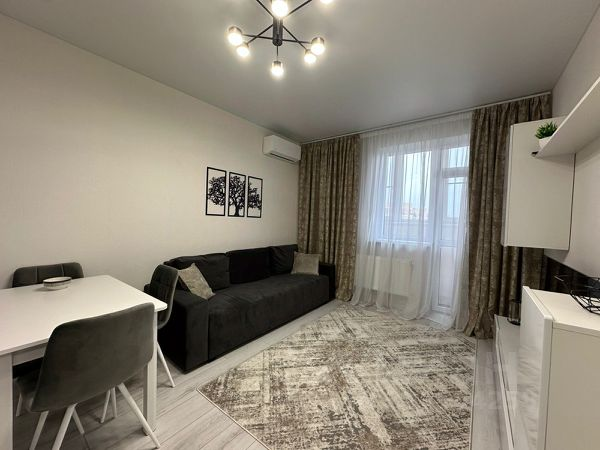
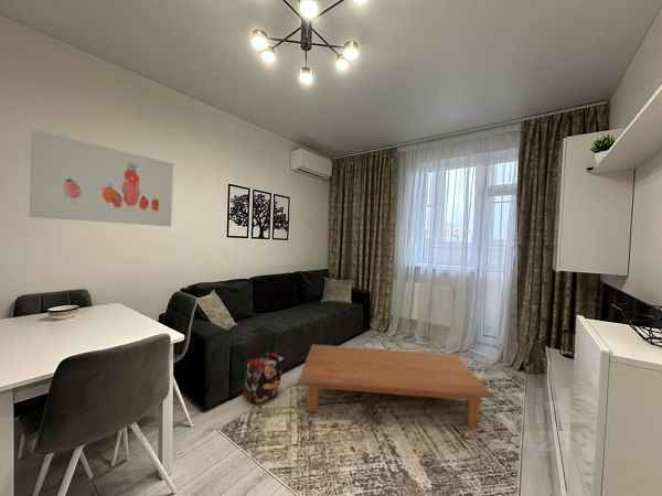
+ coffee table (386, 380)
+ backpack (263, 374)
+ wall art (111, 185)
